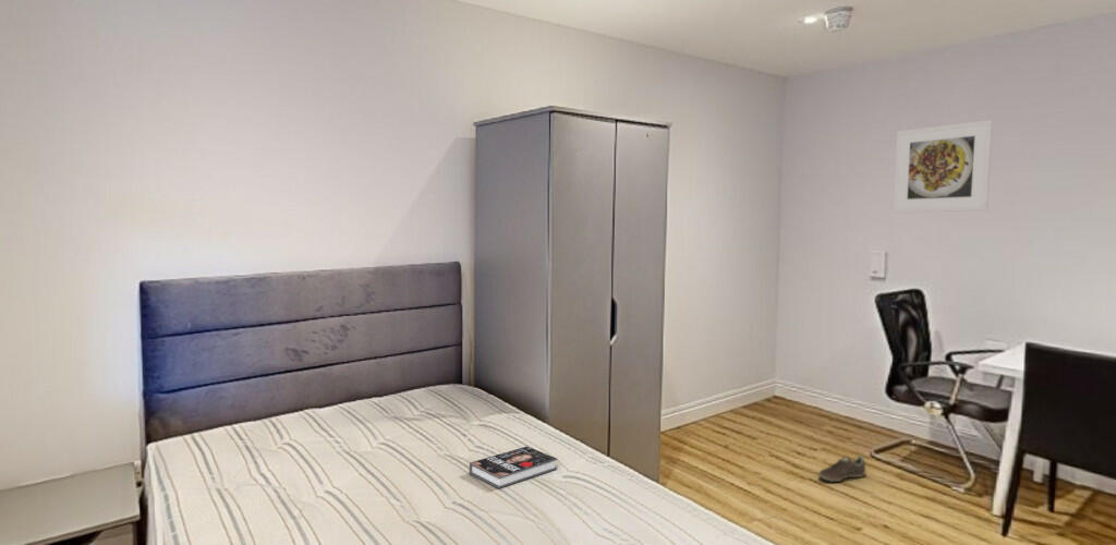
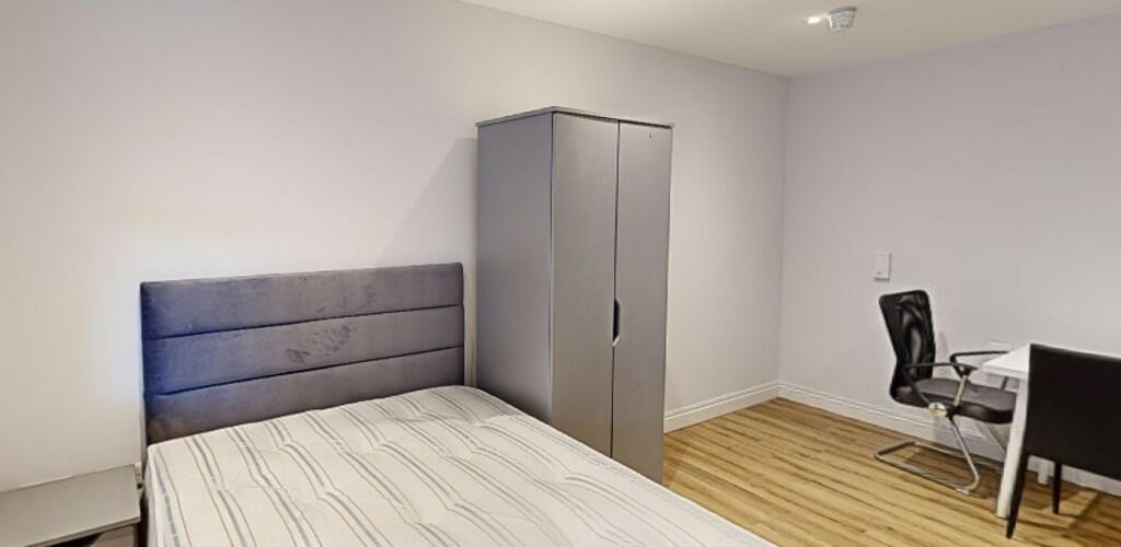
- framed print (939, 168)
- sneaker (840, 467)
- book (513, 465)
